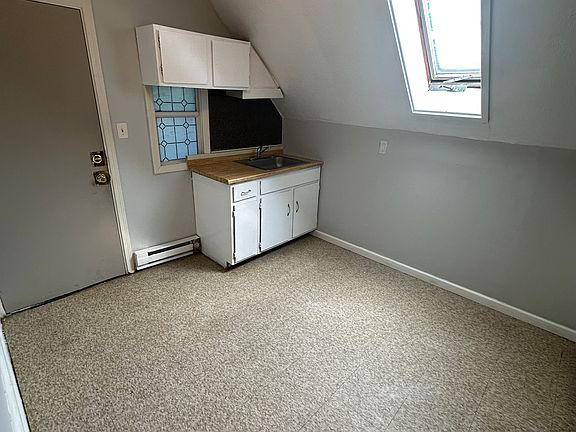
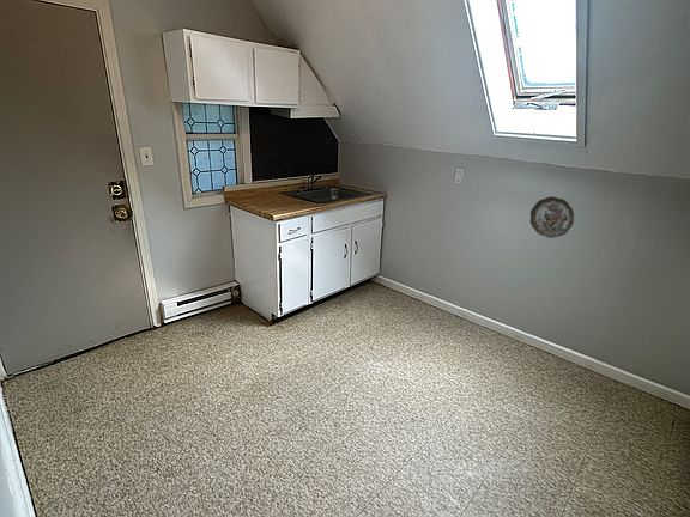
+ decorative plate (551, 217)
